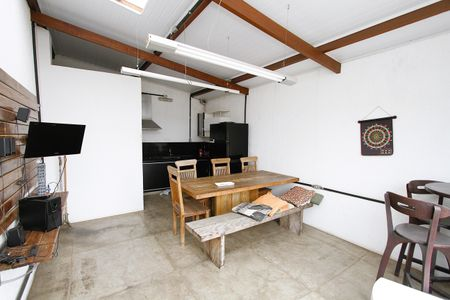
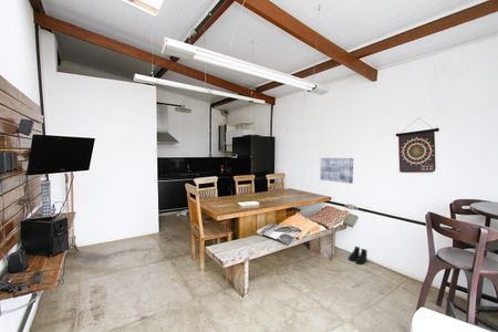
+ wall art (335, 169)
+ boots (357, 253)
